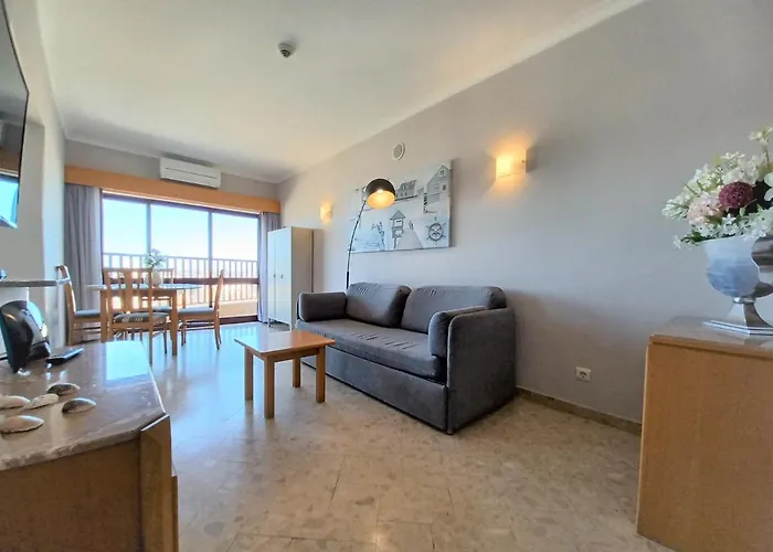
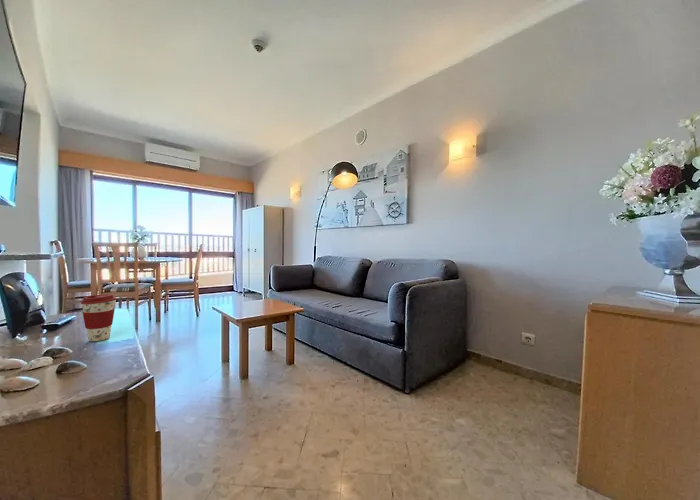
+ coffee cup (99, 317)
